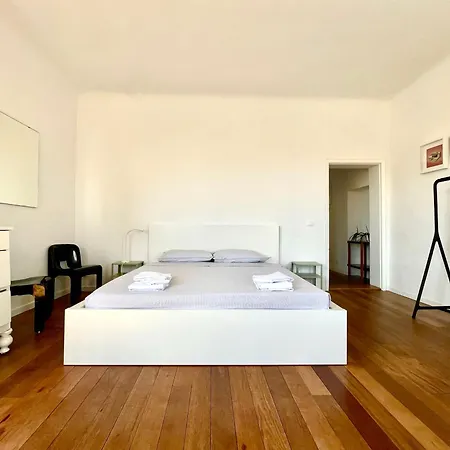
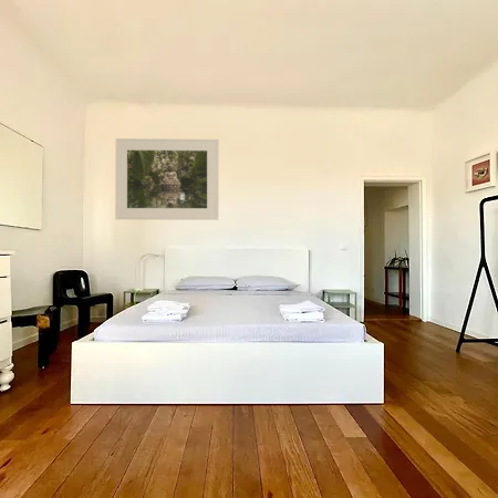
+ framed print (167, 179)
